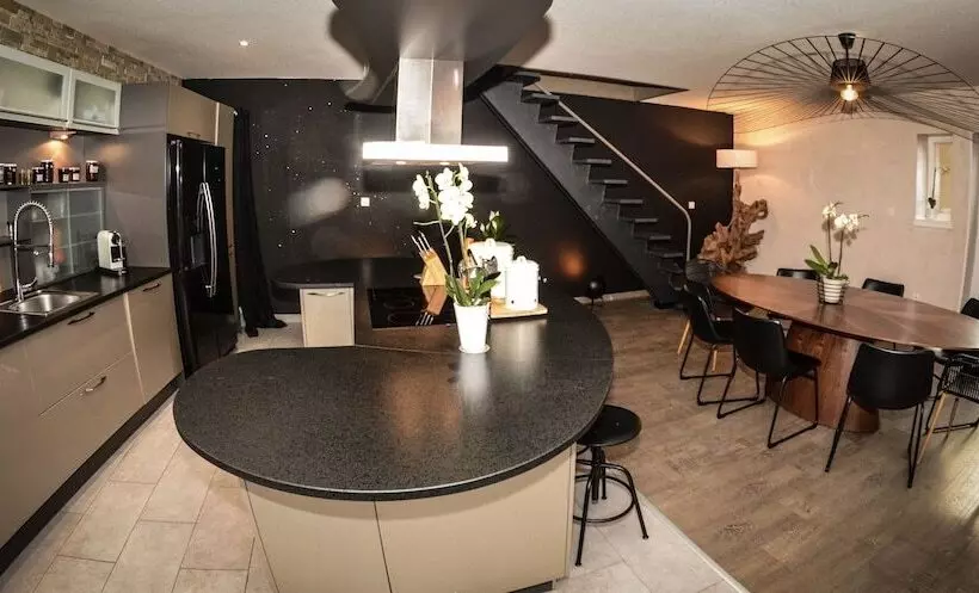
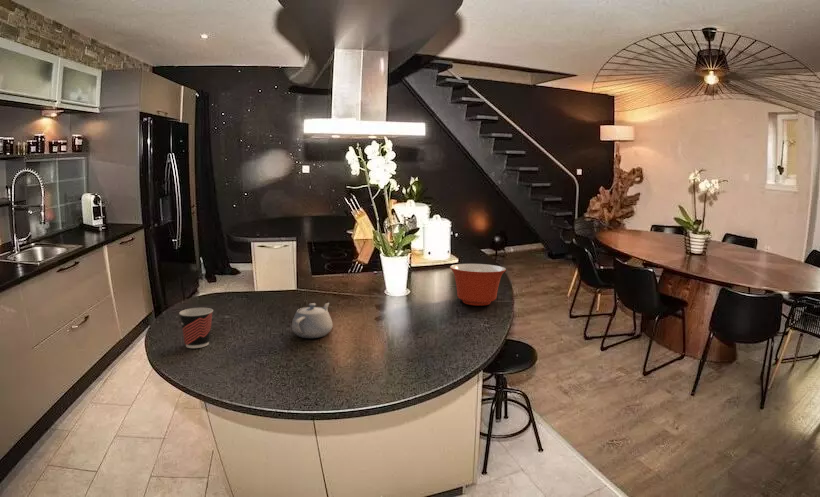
+ cup (196, 328)
+ mixing bowl (477, 285)
+ teapot (312, 318)
